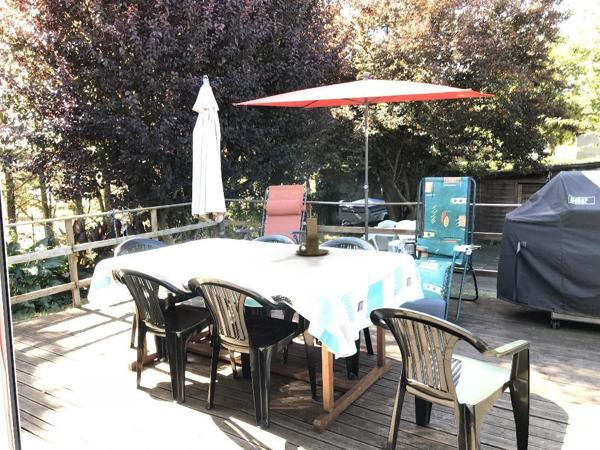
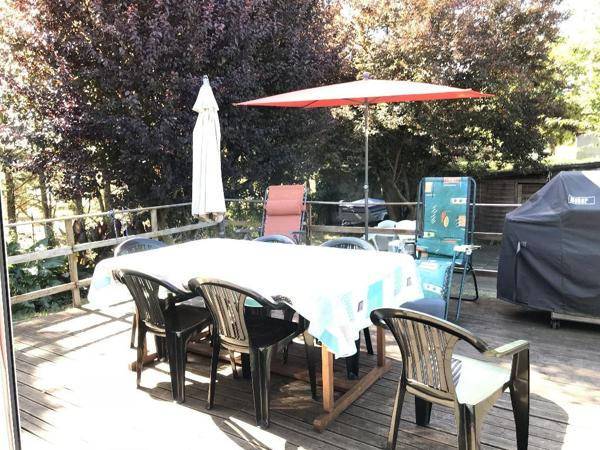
- candle holder (312, 235)
